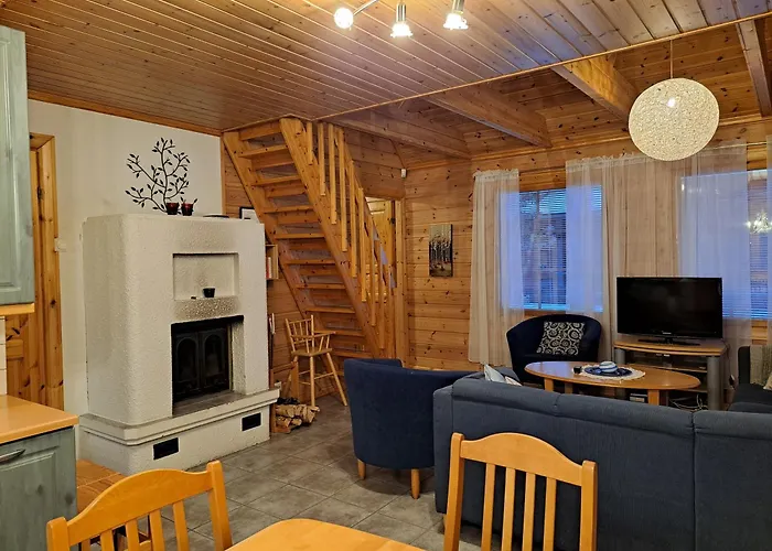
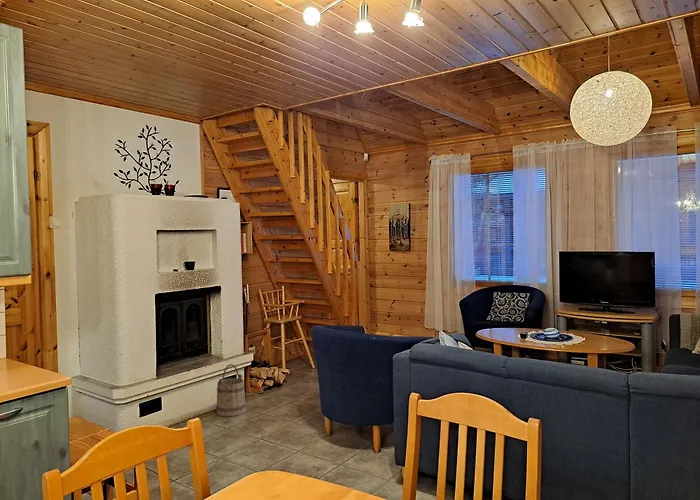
+ bucket (230, 387)
